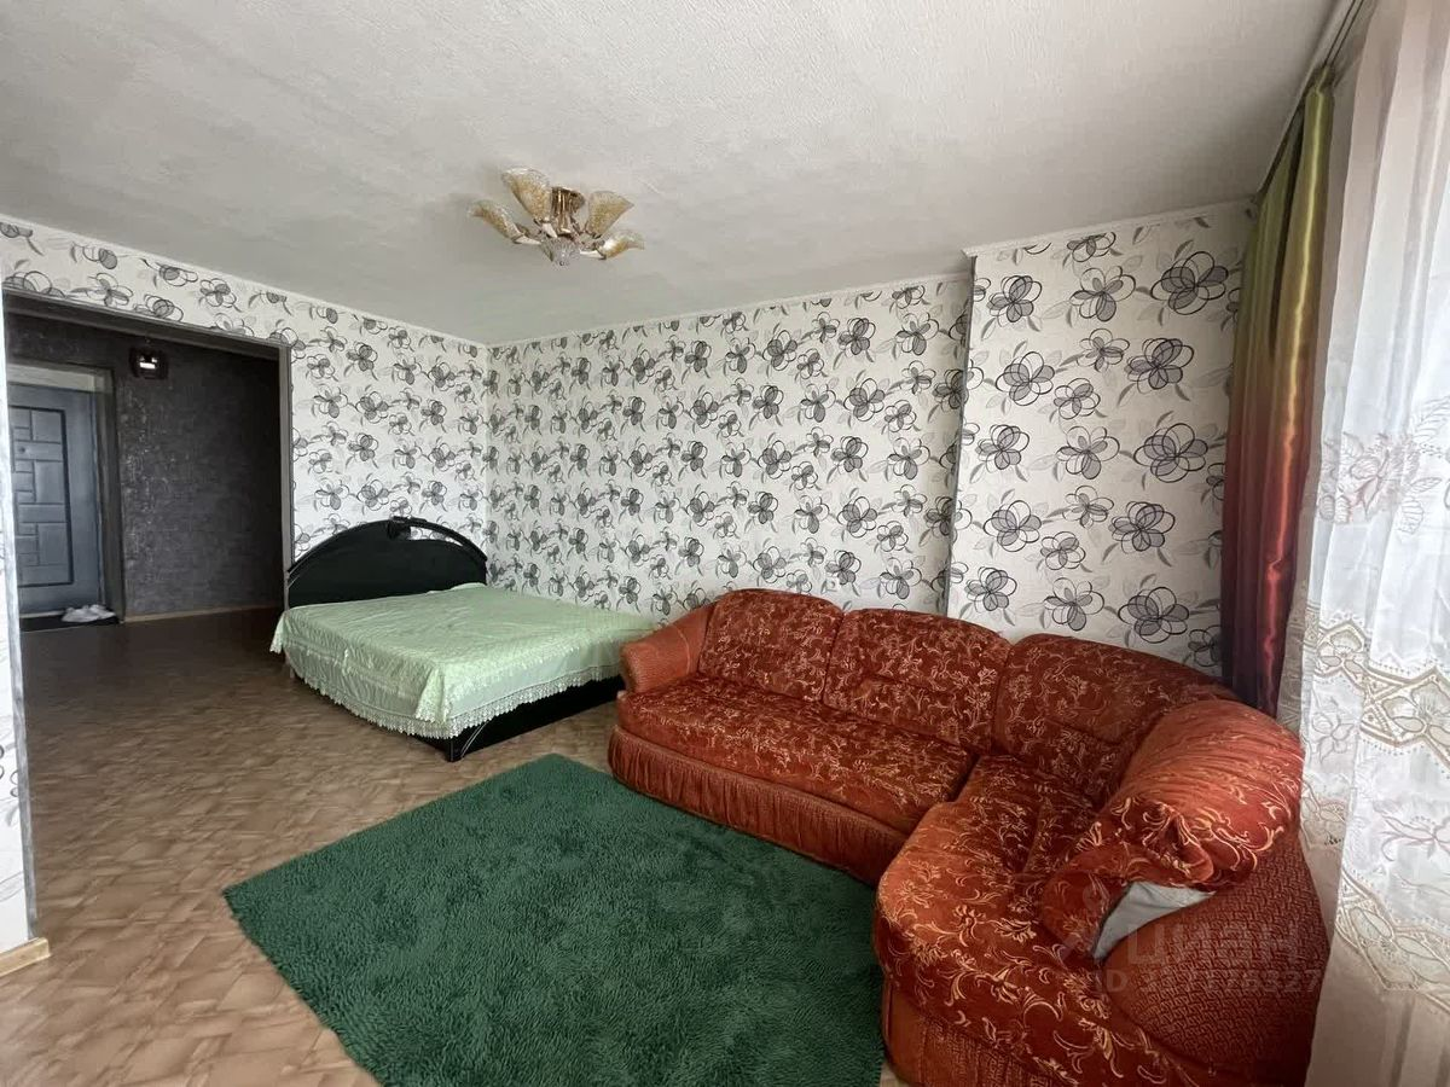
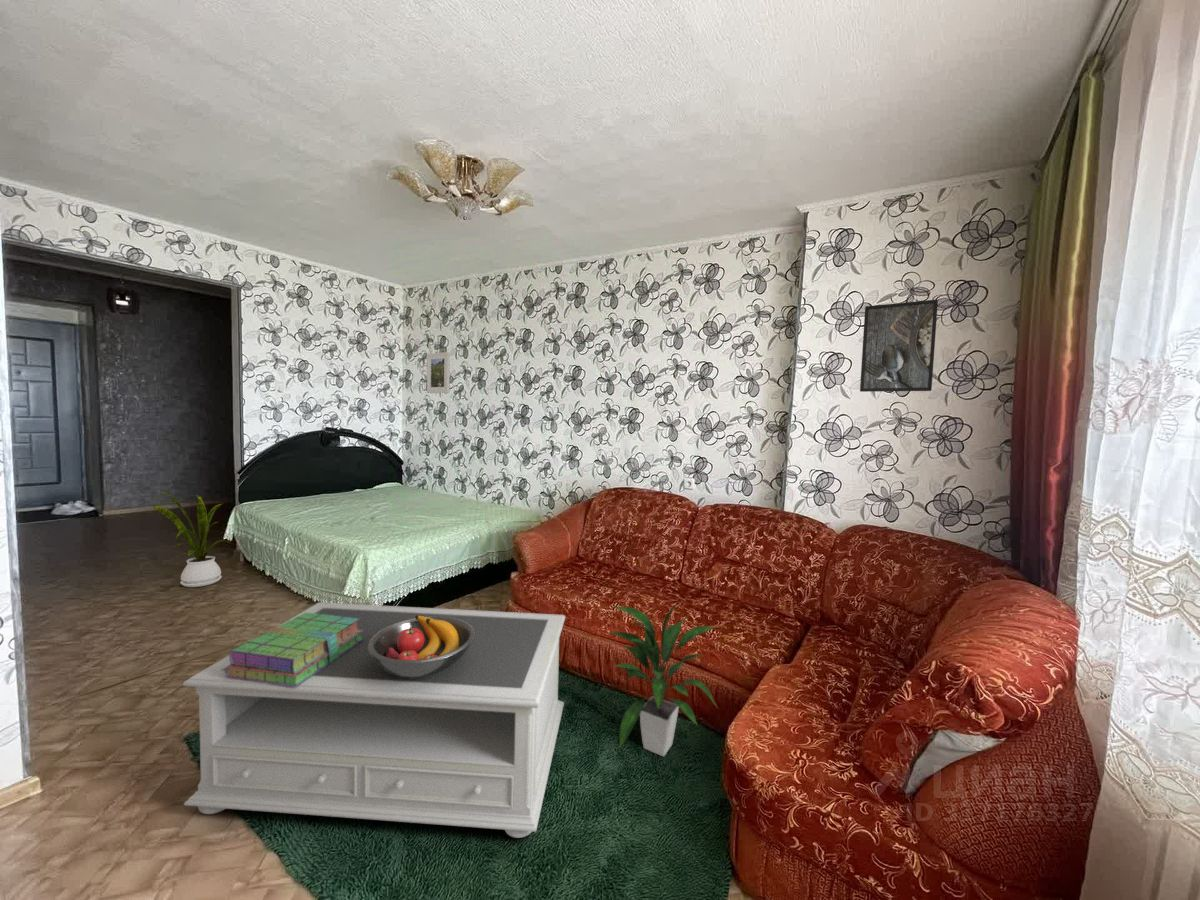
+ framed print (897, 347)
+ stack of books (300, 644)
+ indoor plant (655, 675)
+ fruit bowl (423, 646)
+ house plant (195, 535)
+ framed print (438, 373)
+ coffee table (405, 699)
